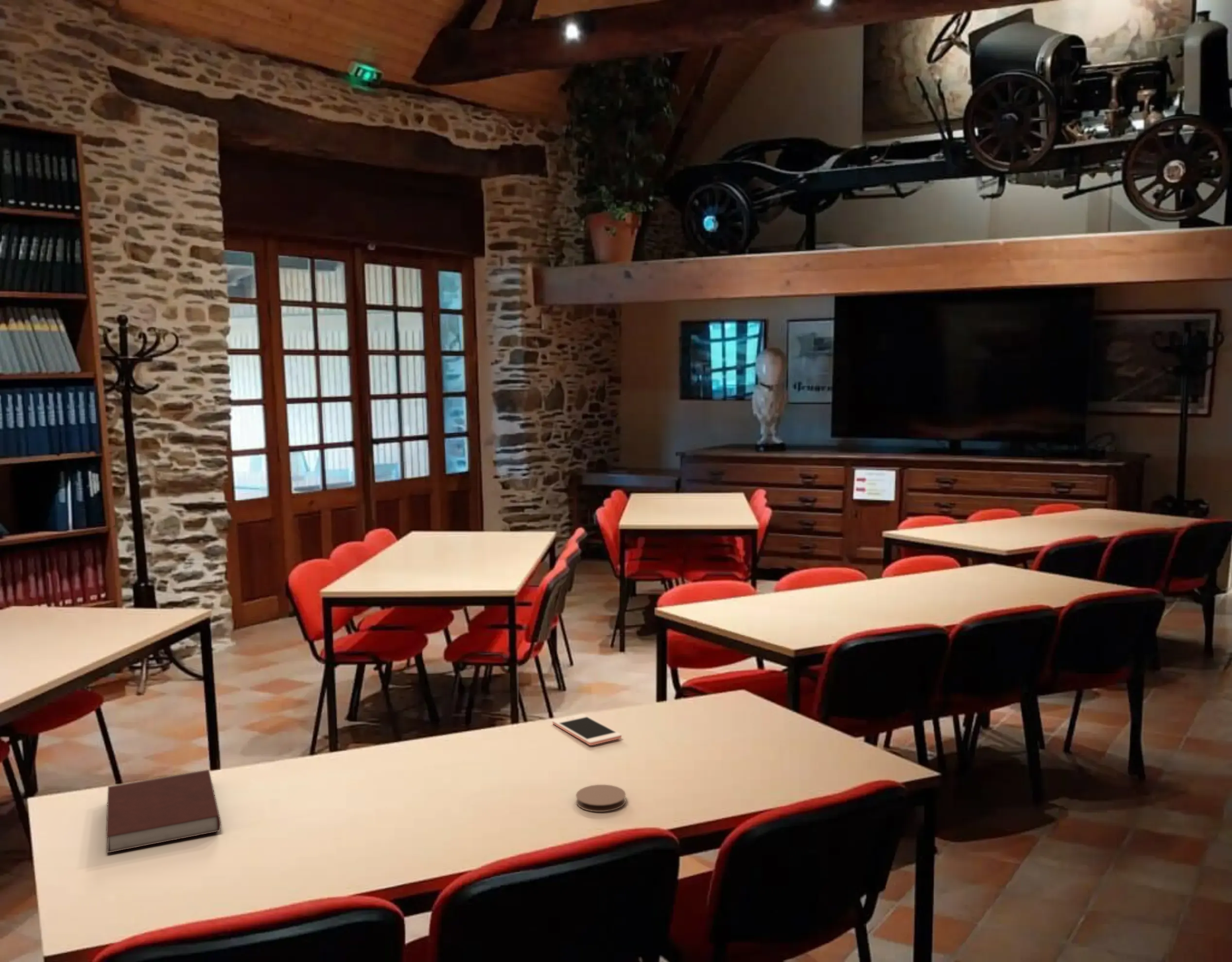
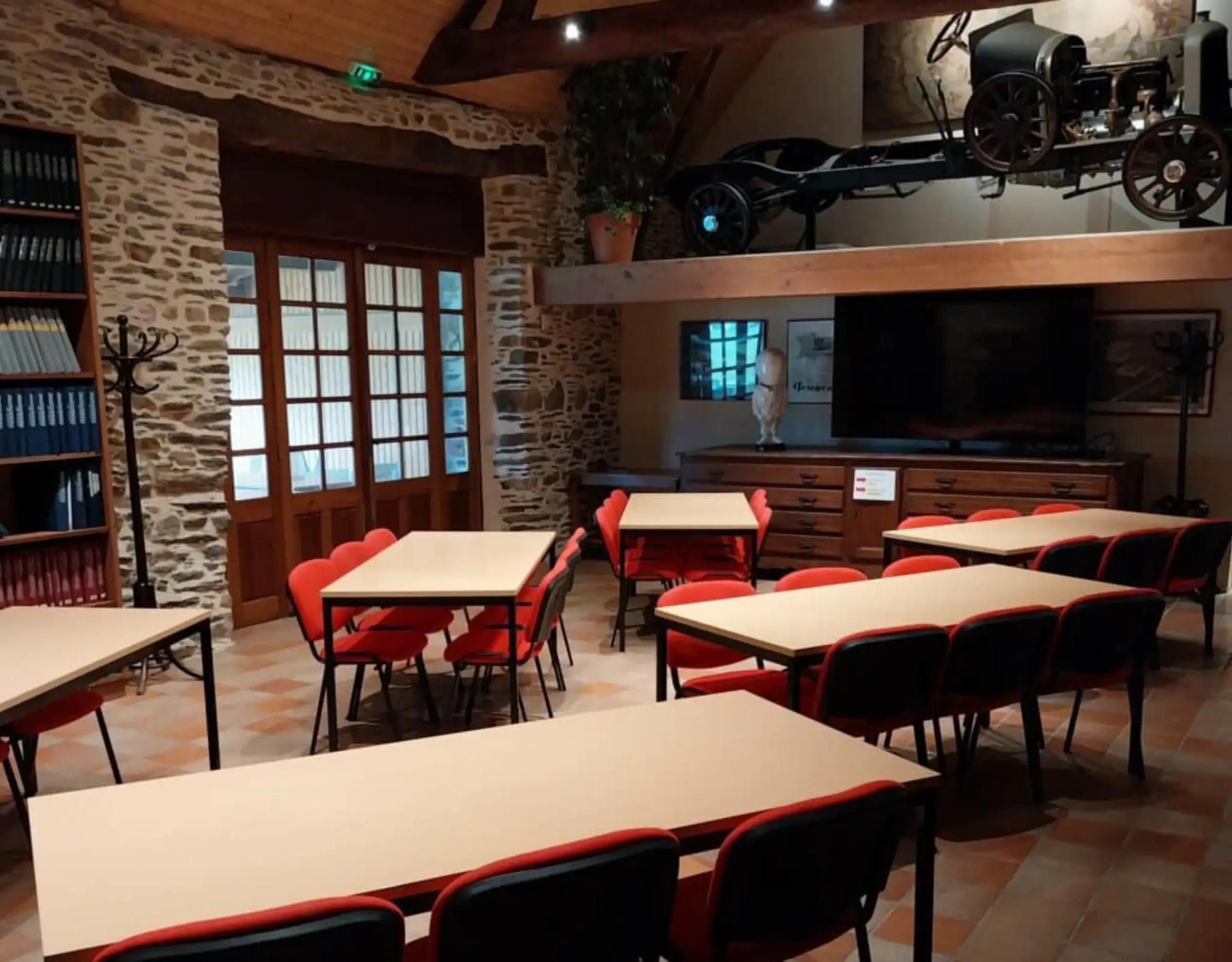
- notebook (162, 807)
- coaster (601, 798)
- cell phone (586, 729)
